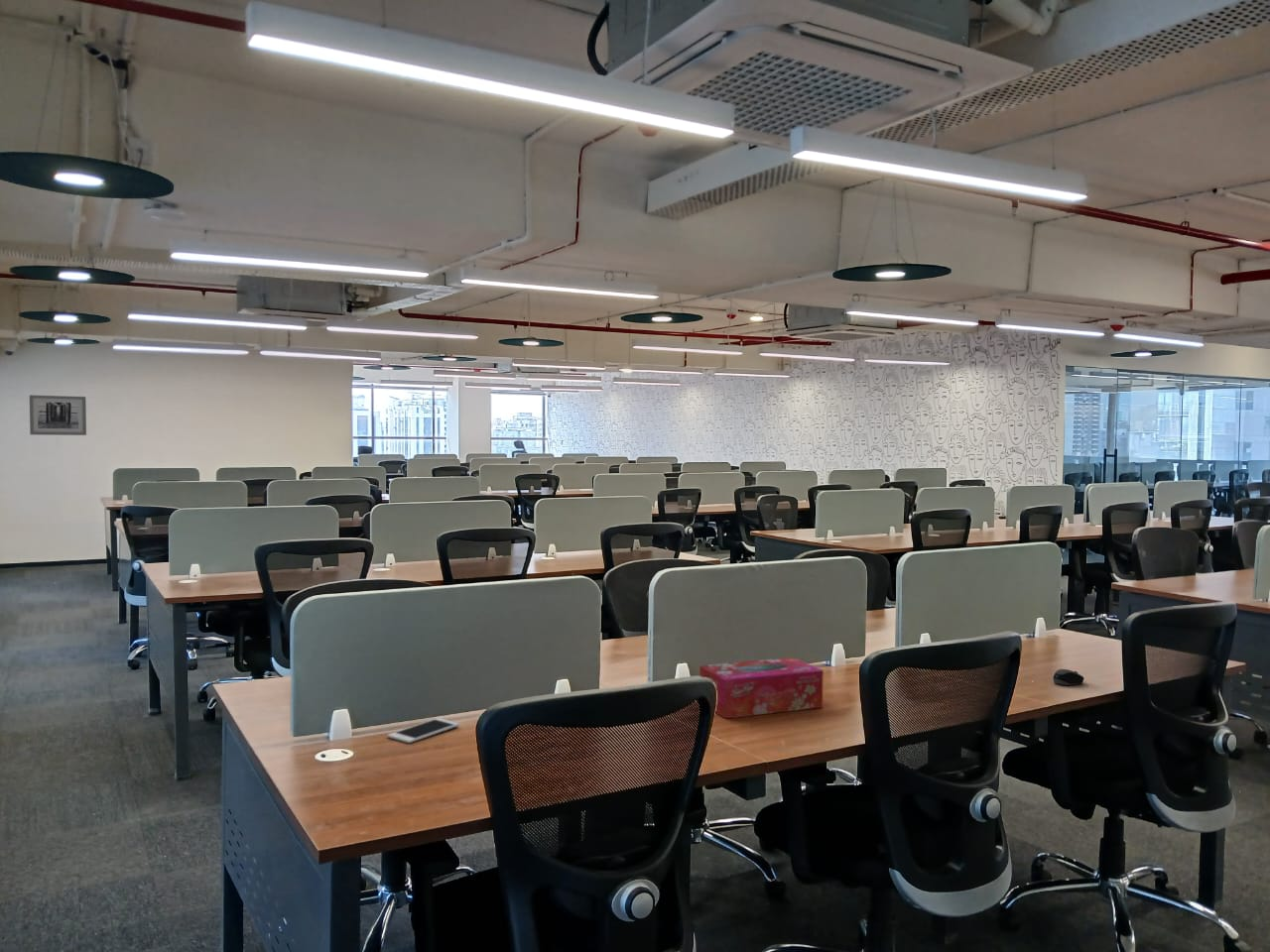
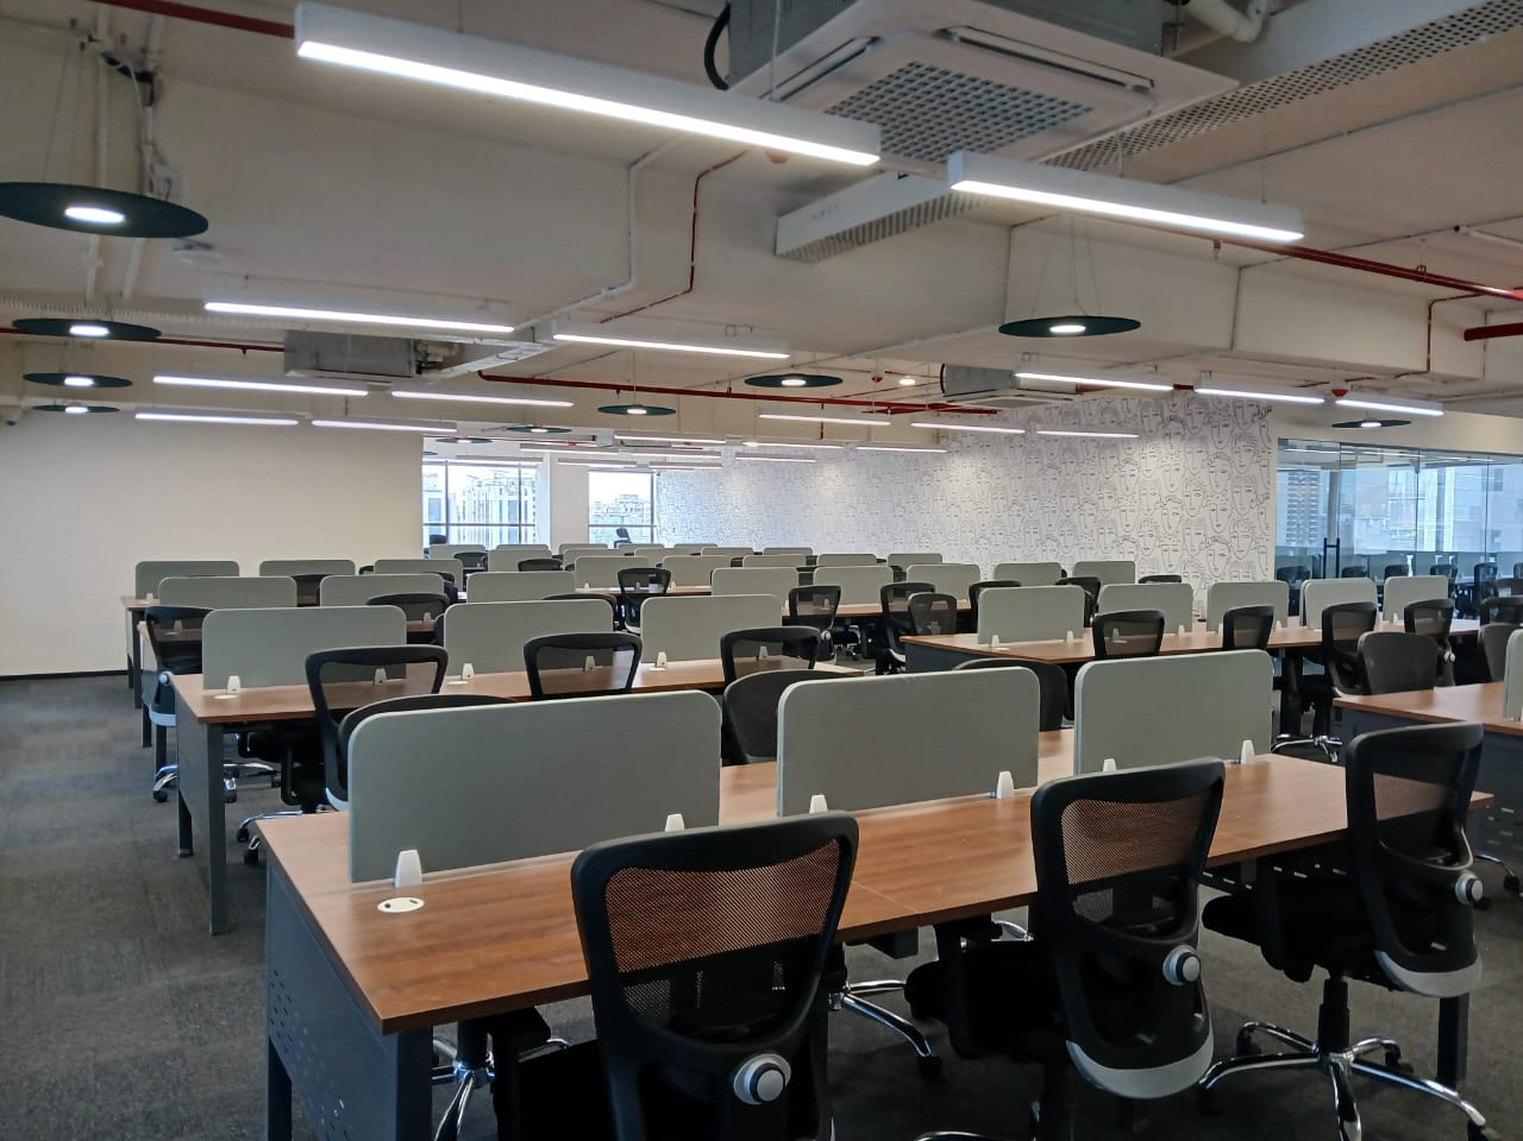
- computer mouse (1068, 675)
- cell phone (424, 730)
- wall art (58, 415)
- tissue box (760, 686)
